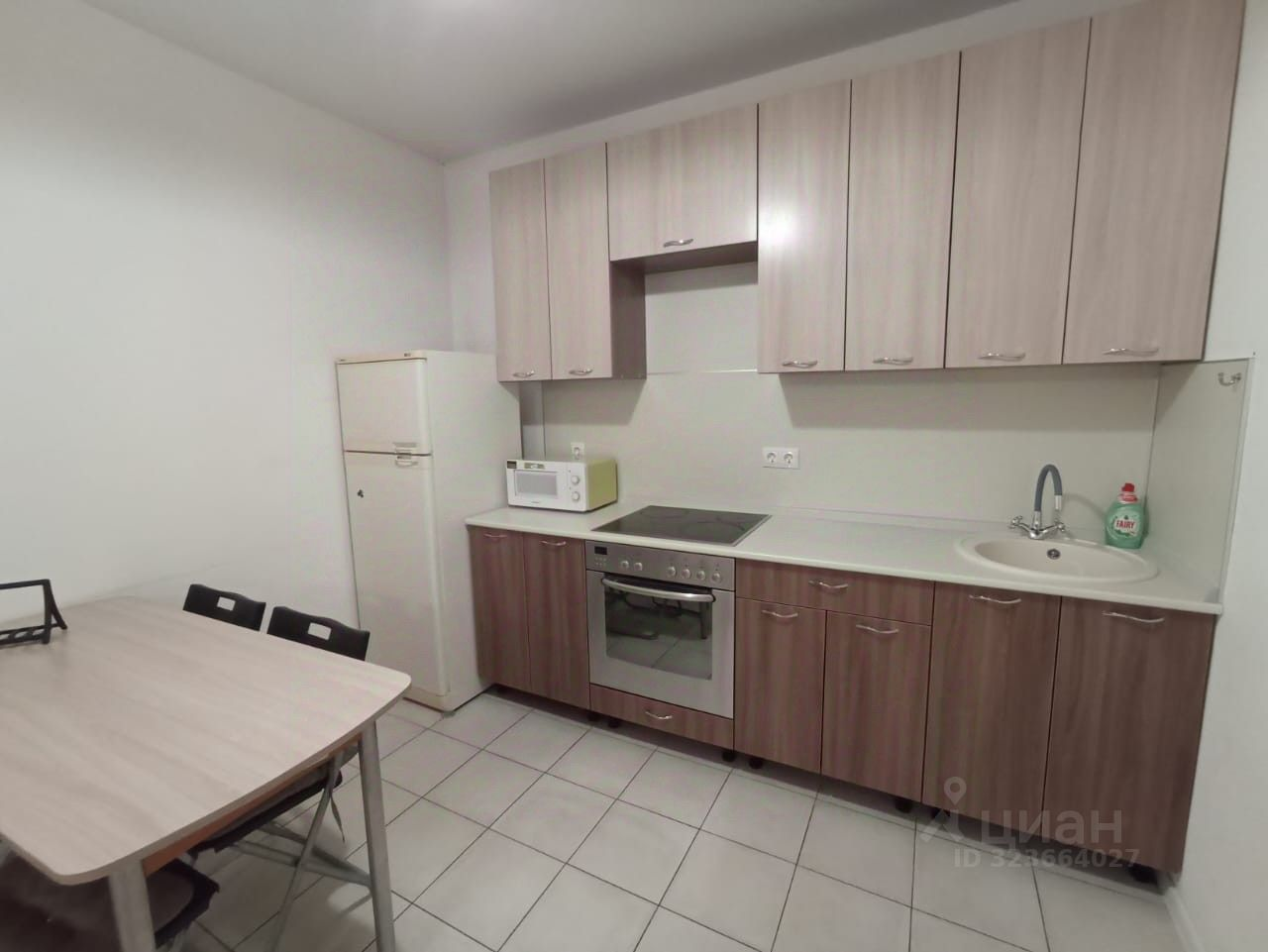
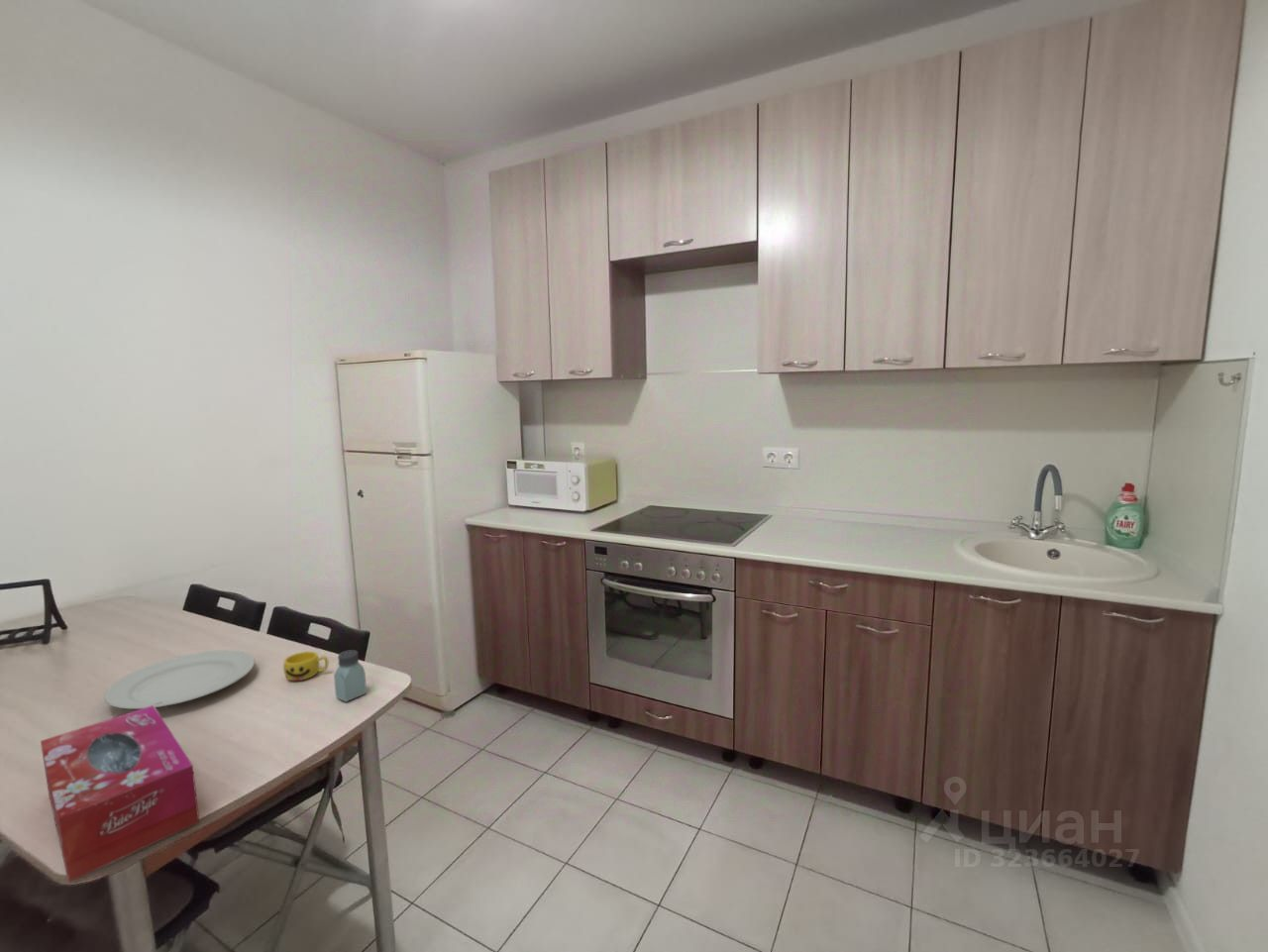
+ saltshaker (349, 674)
+ chinaware (184, 681)
+ tissue box (117, 780)
+ cup (306, 666)
